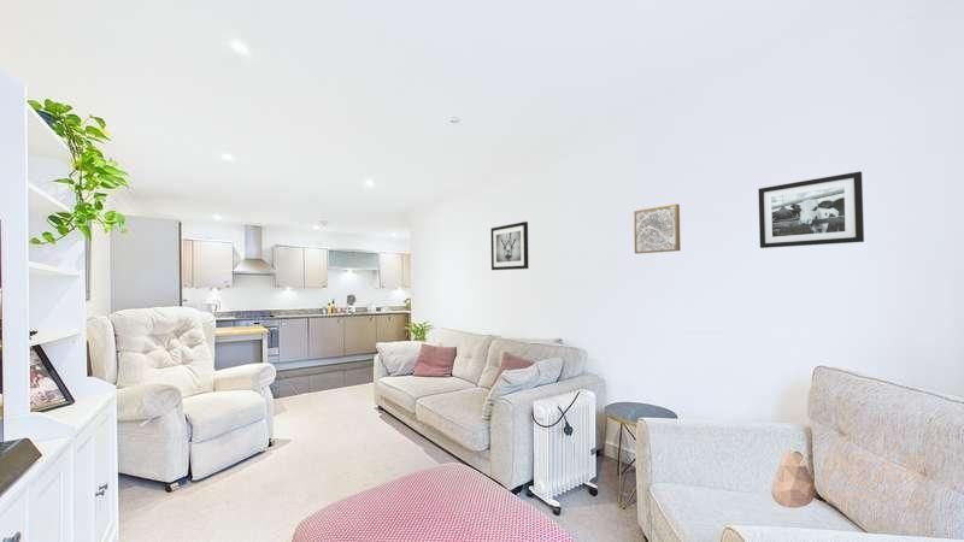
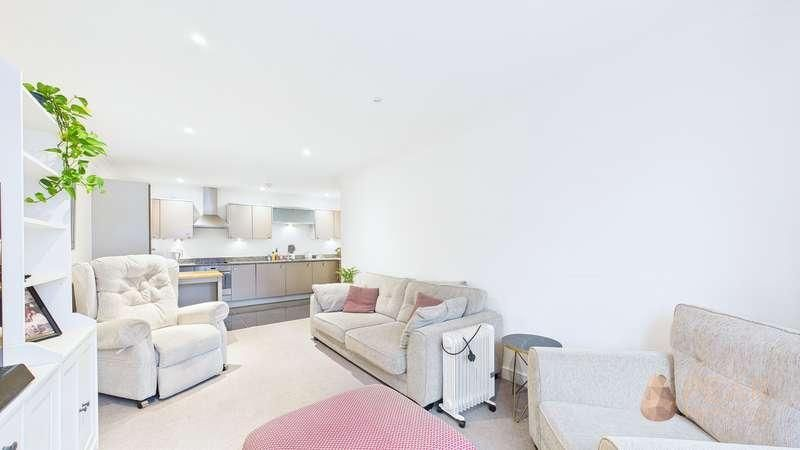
- wall art (509, 247)
- picture frame (806, 212)
- wall art (656, 230)
